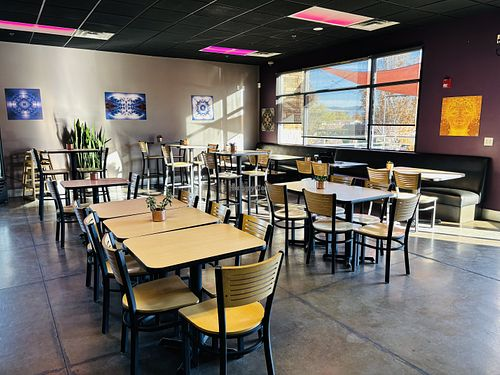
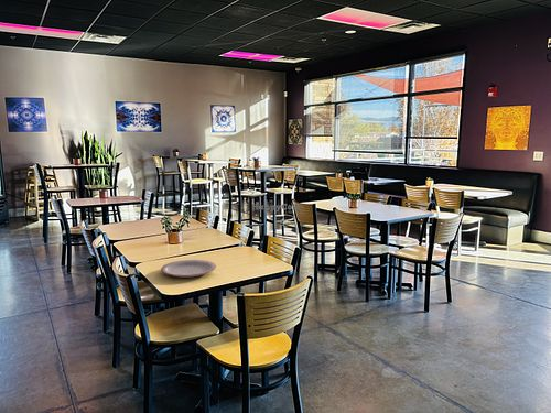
+ plate (188, 269)
